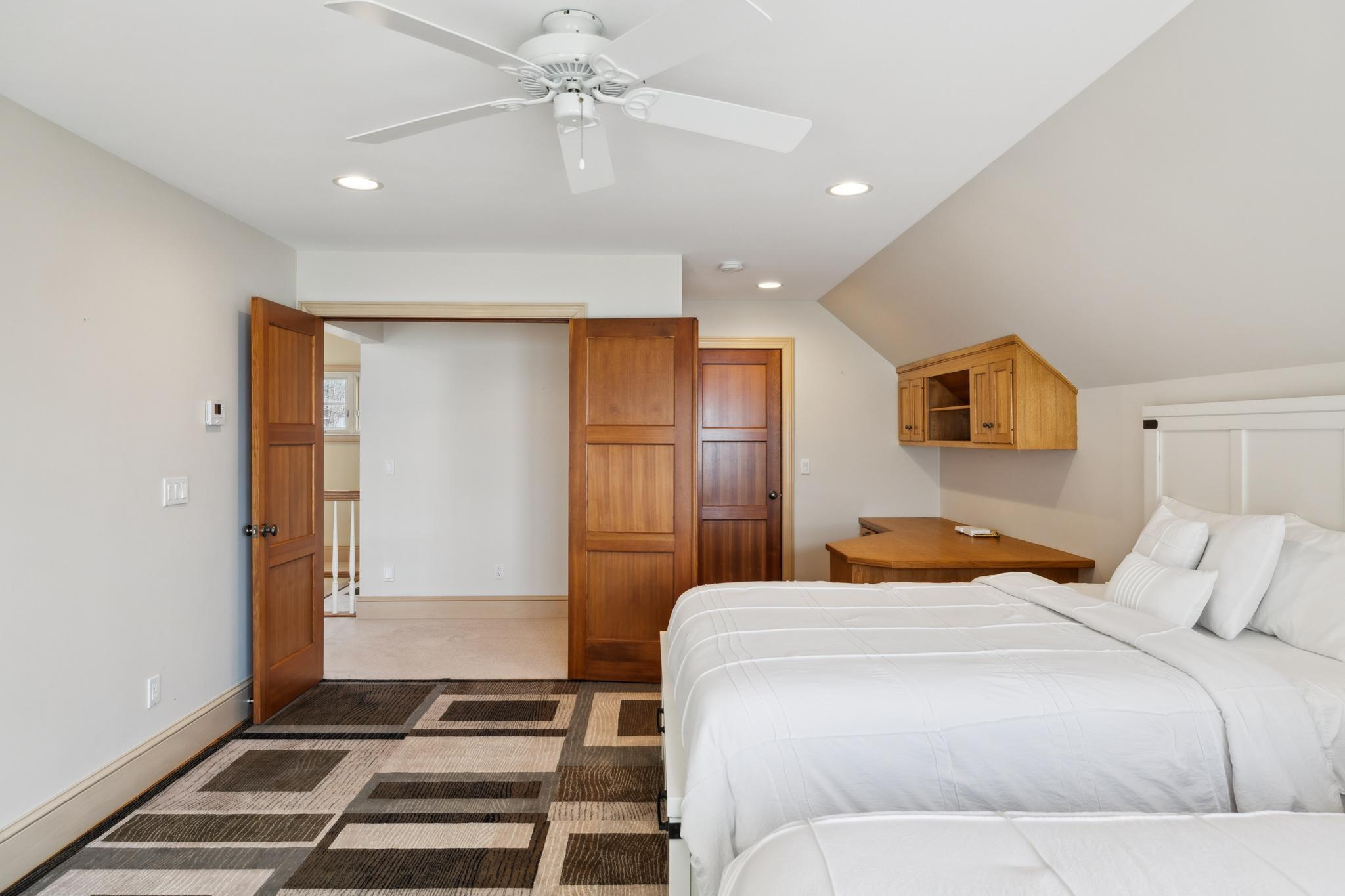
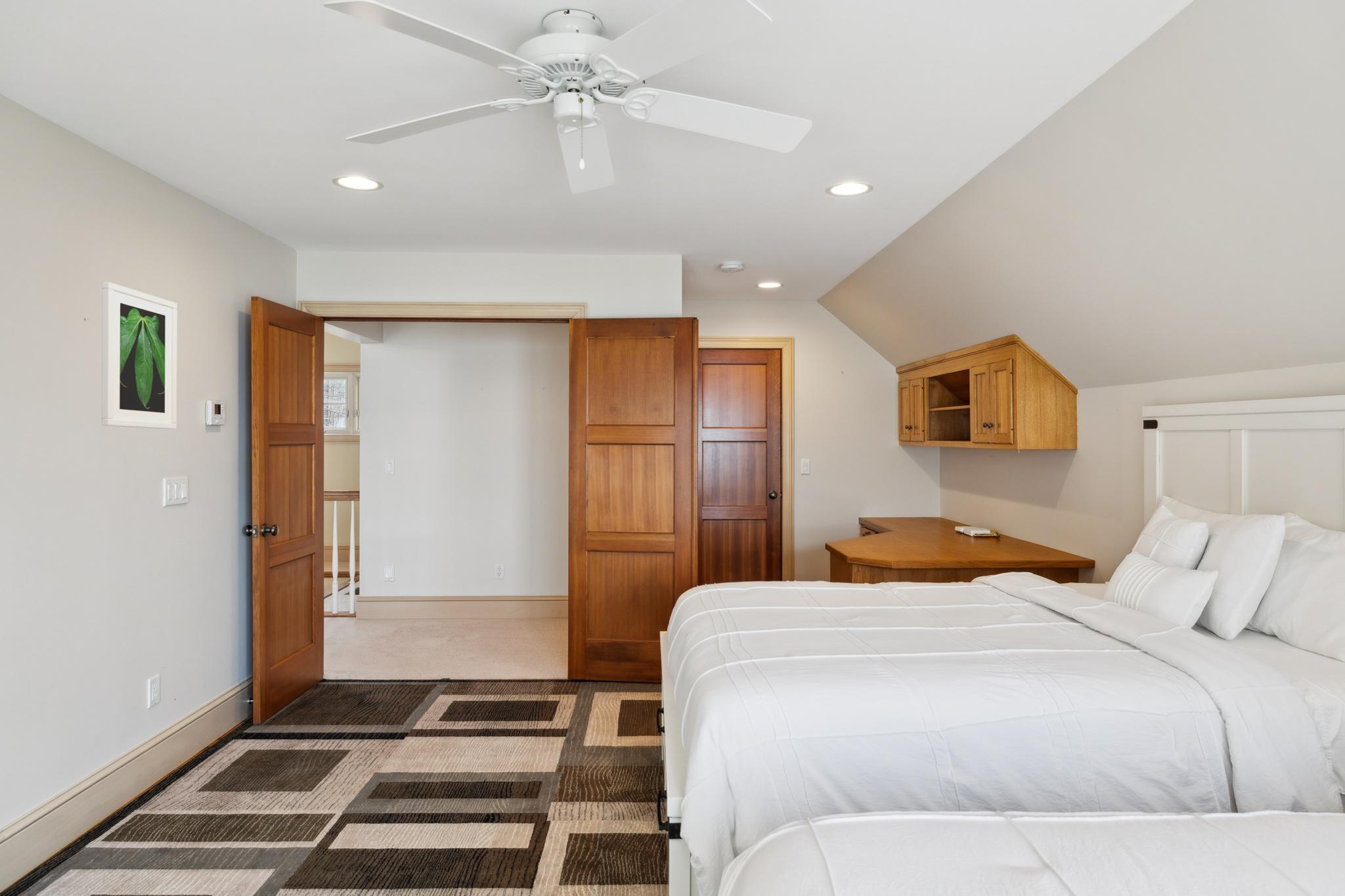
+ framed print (142, 360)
